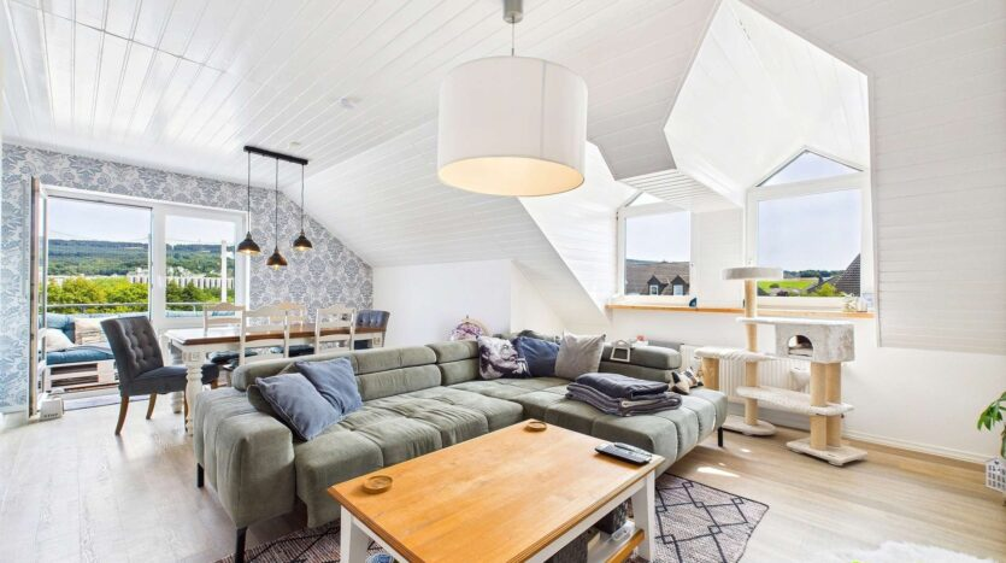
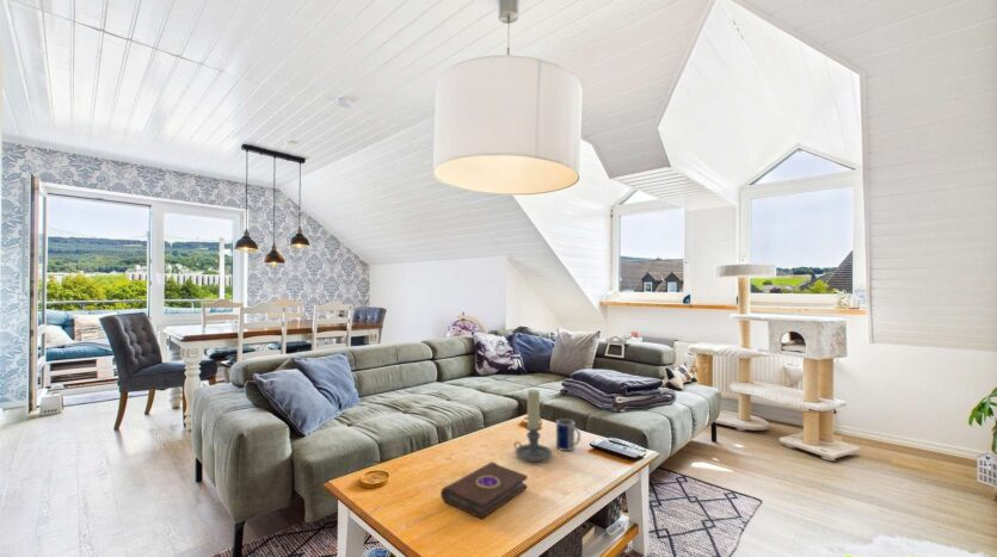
+ candle holder (530, 422)
+ book (485, 485)
+ mug (568, 435)
